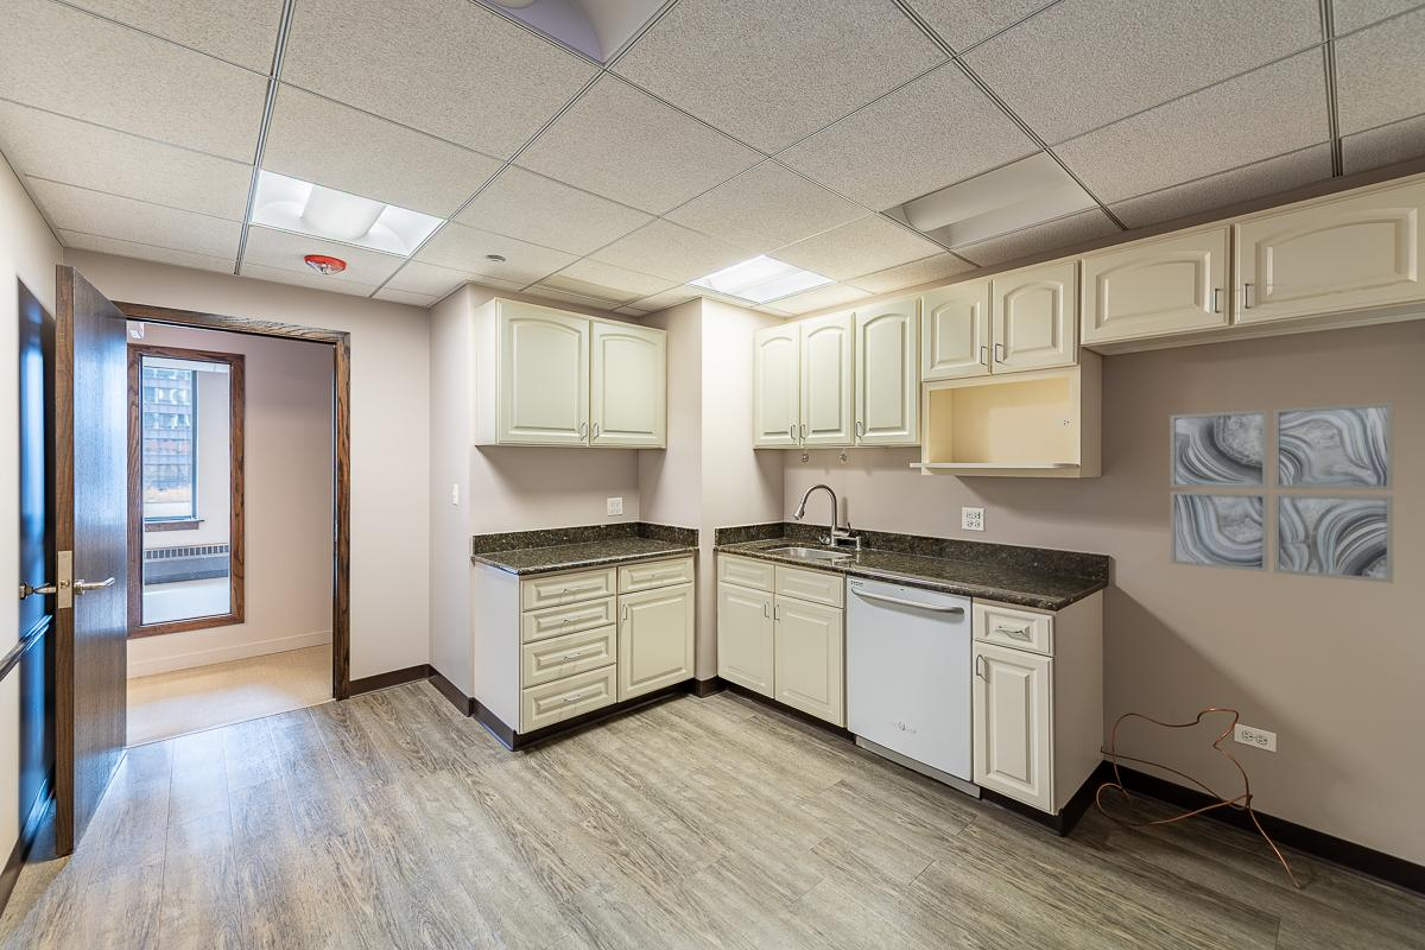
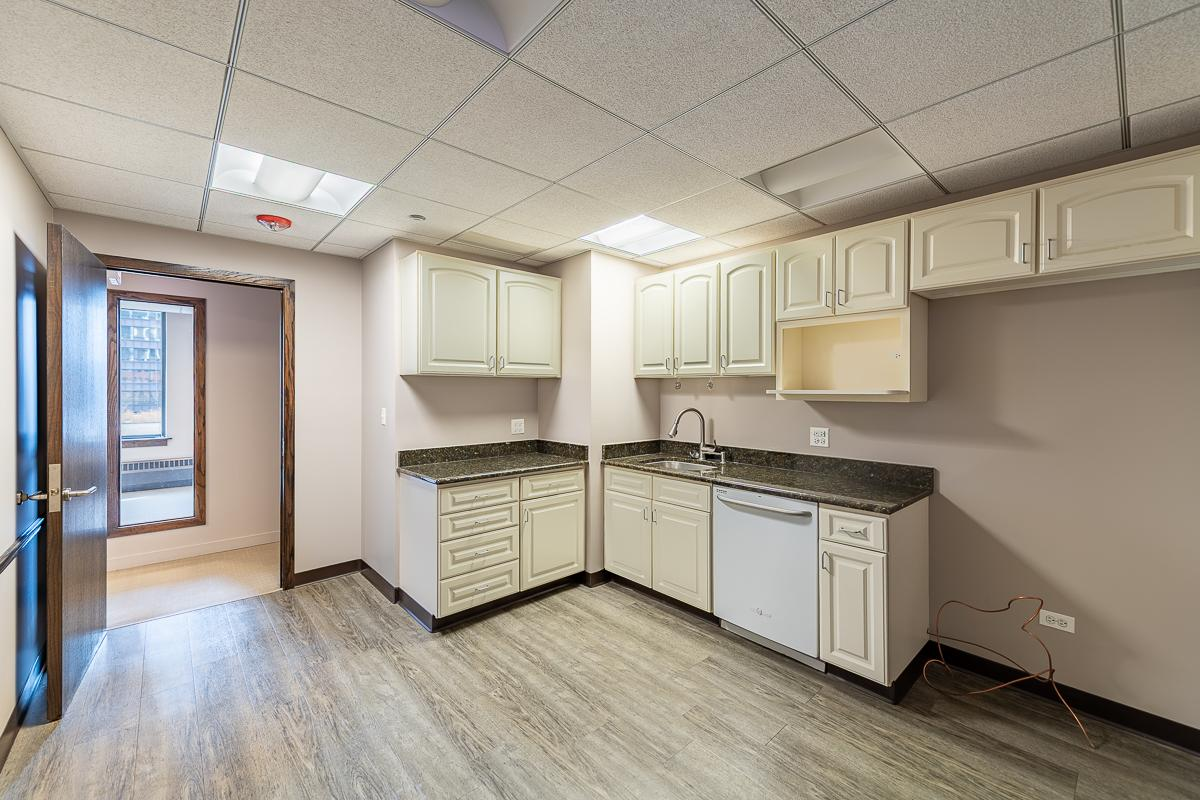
- wall art (1274, 488)
